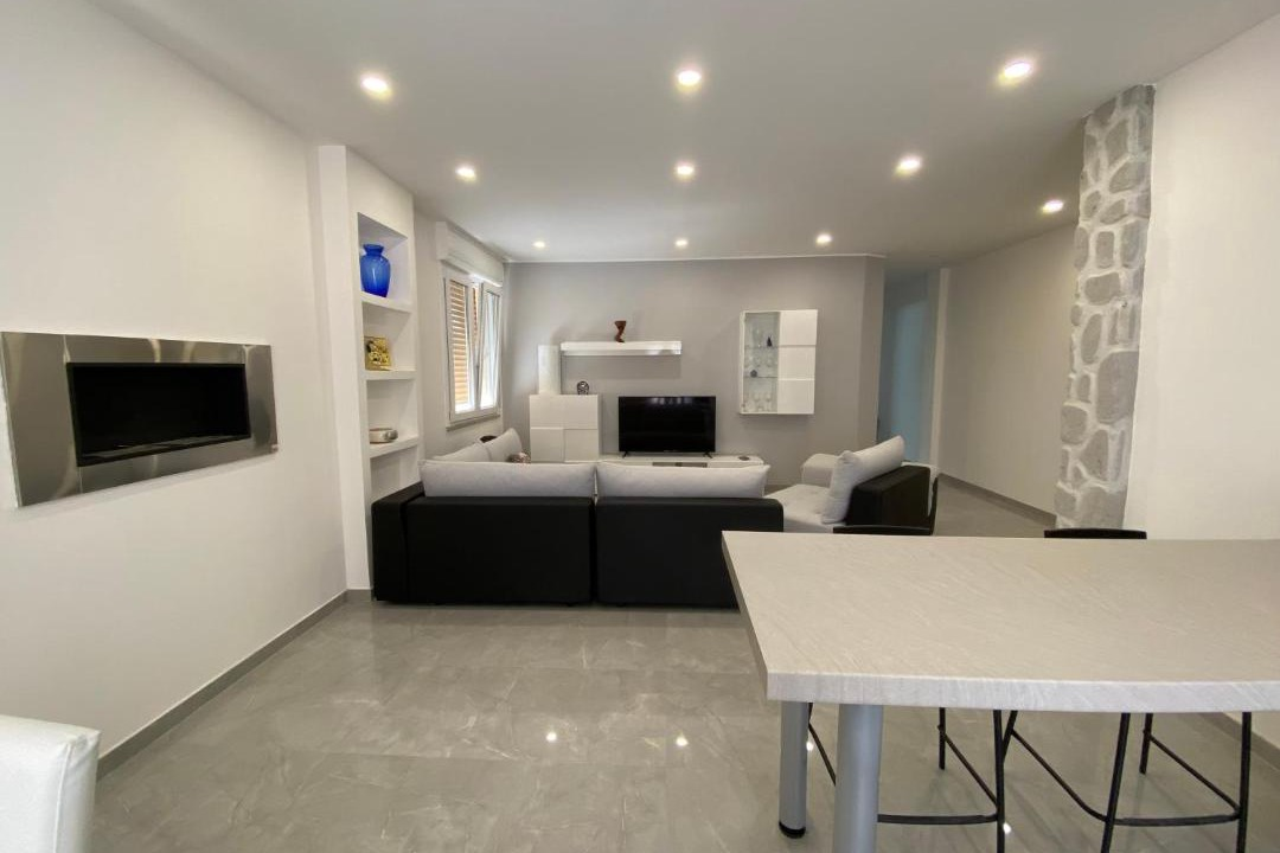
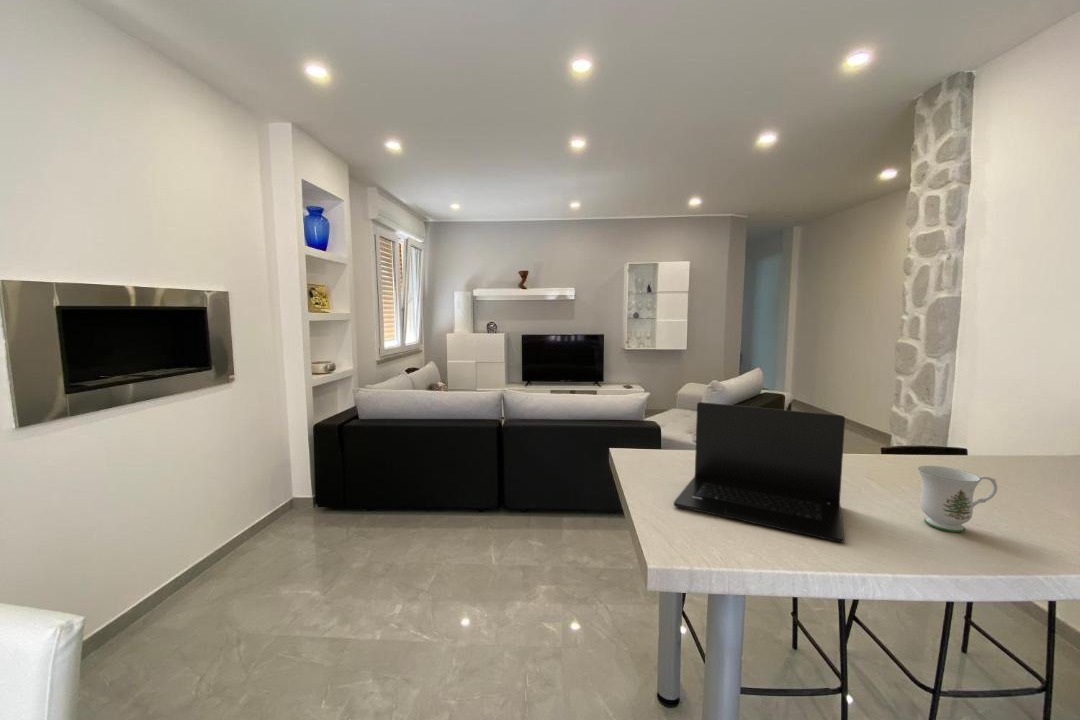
+ mug (956, 500)
+ laptop (758, 461)
